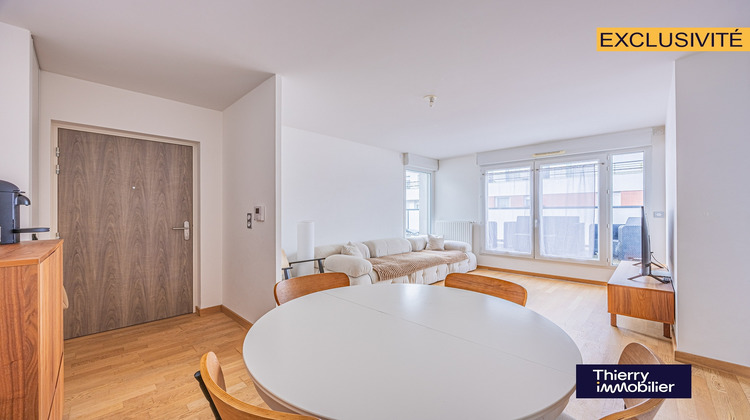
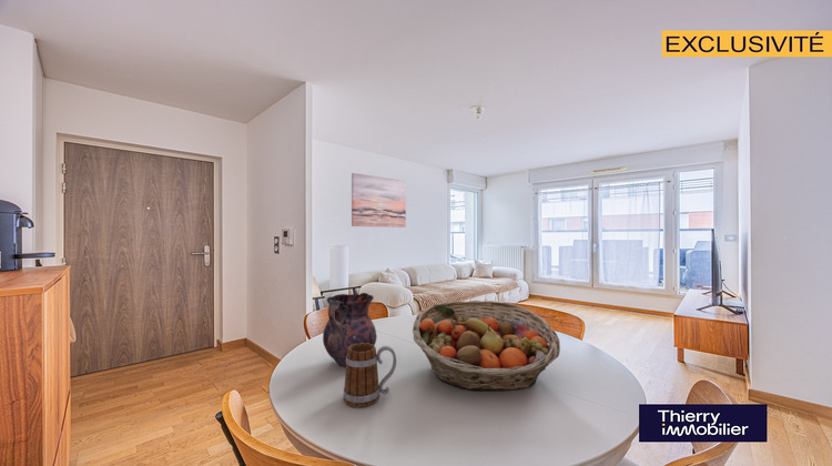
+ mug (369, 372)
+ vase (349, 328)
+ fruit basket (483, 341)
+ wall art (381, 202)
